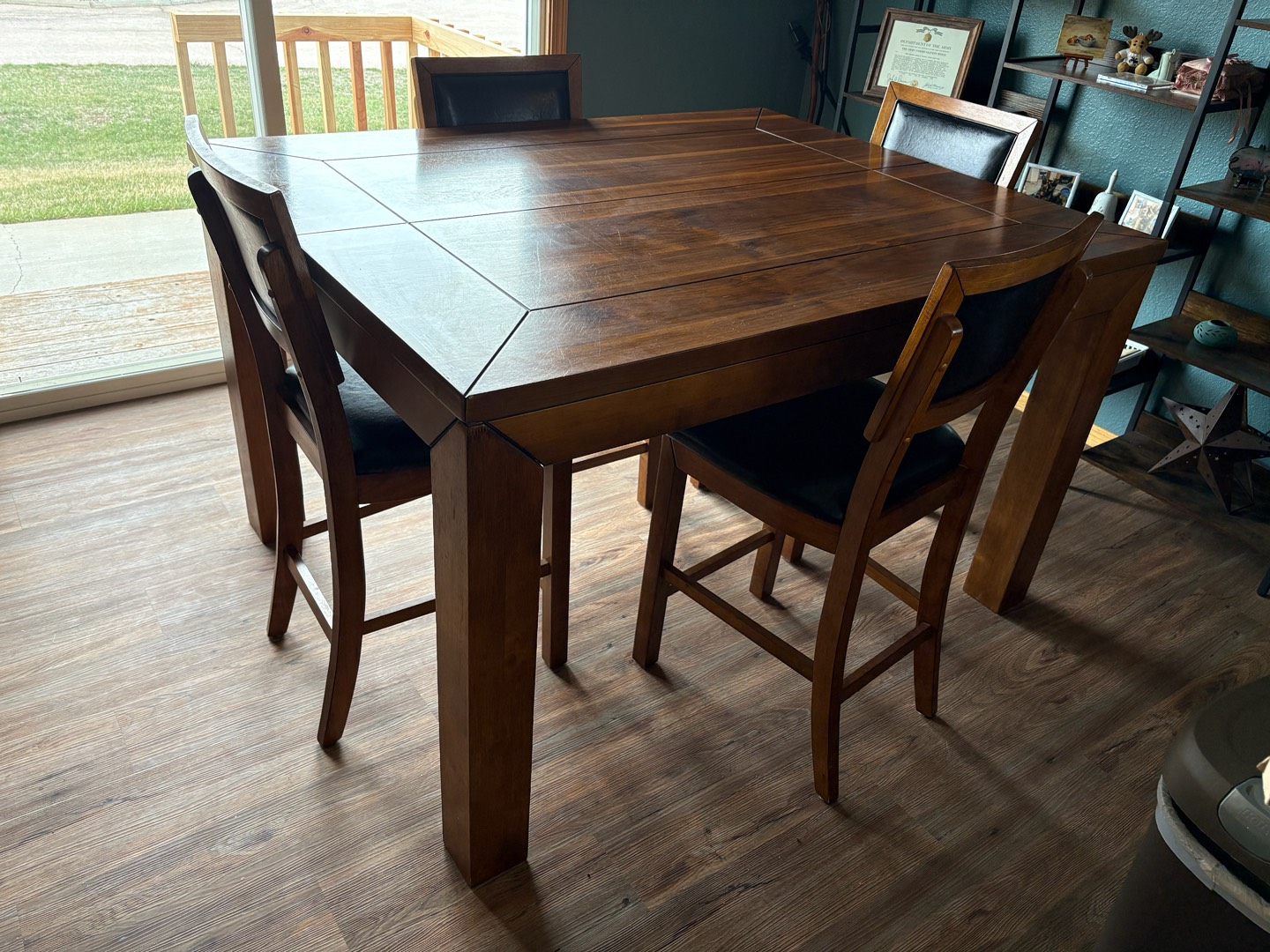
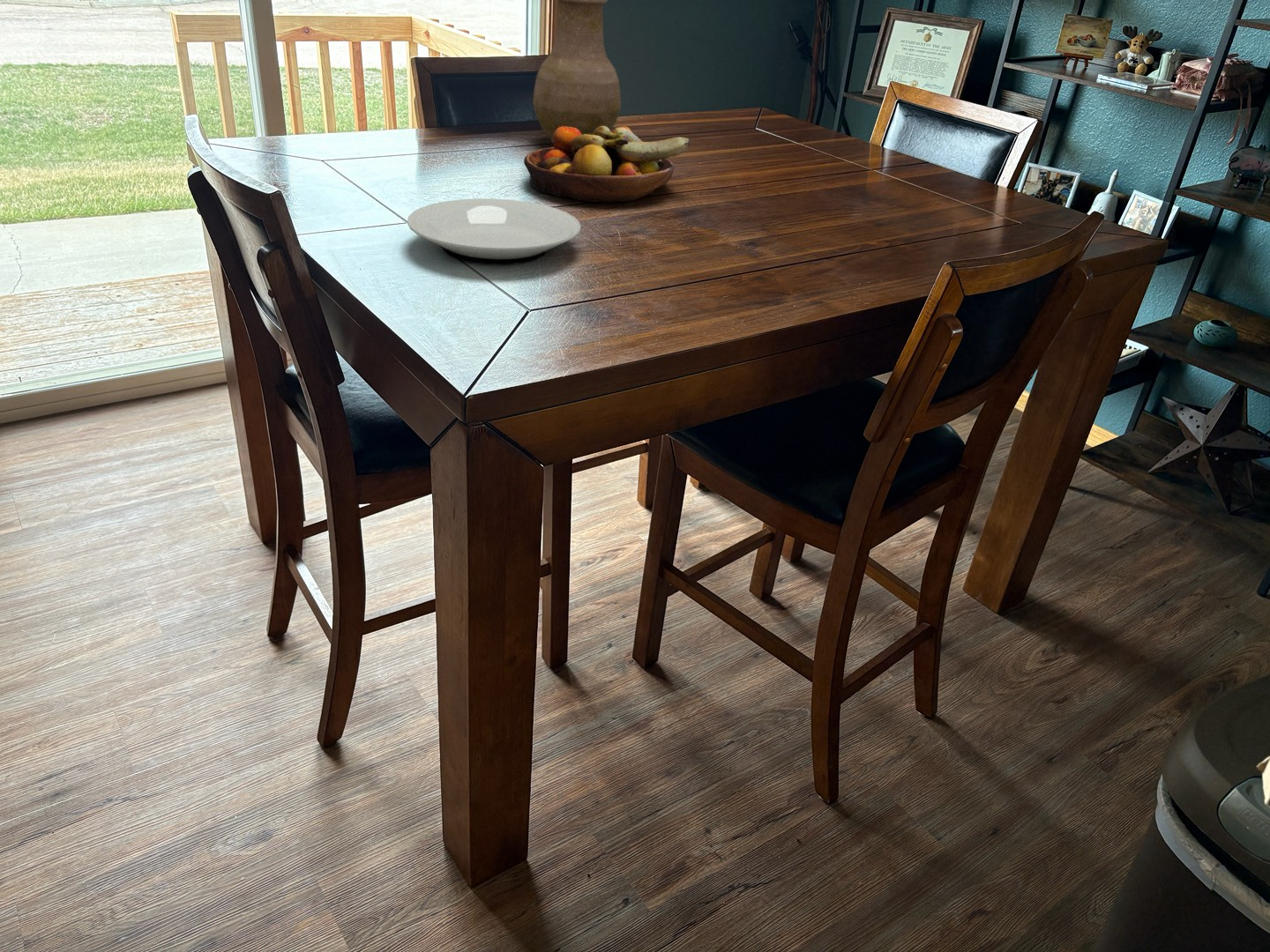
+ vase (578, 74)
+ plate (495, 234)
+ fruit bowl (601, 154)
